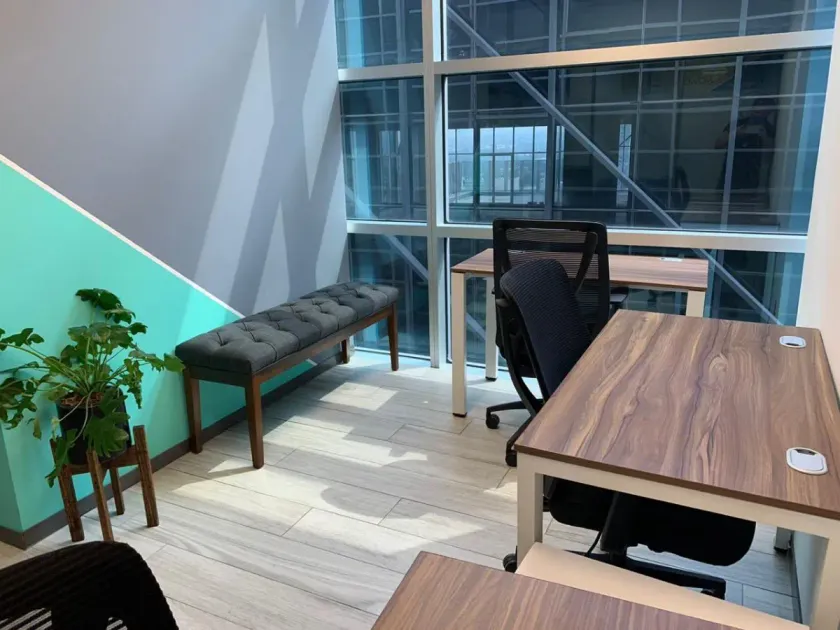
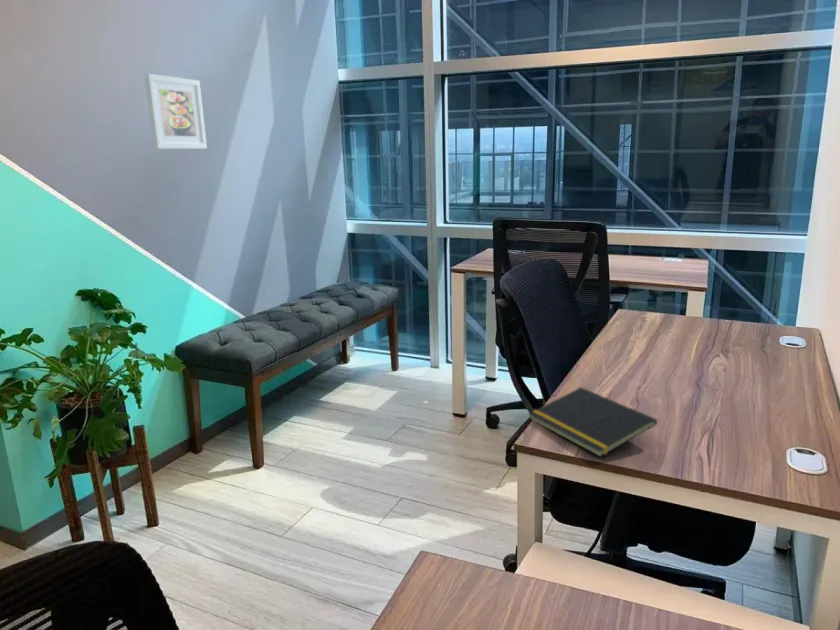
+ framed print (177, 113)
+ notepad (589, 418)
